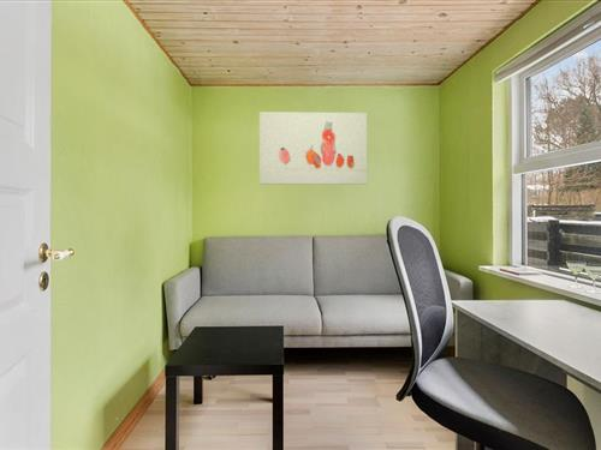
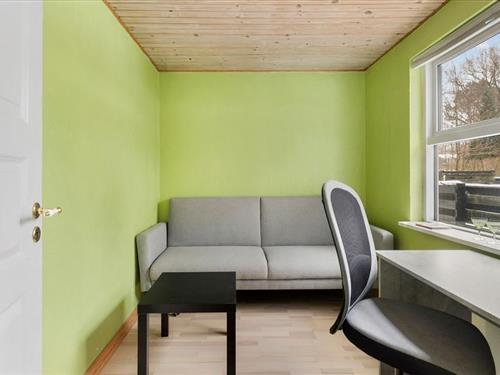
- wall art (313, 148)
